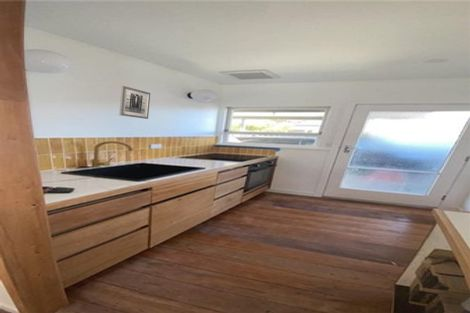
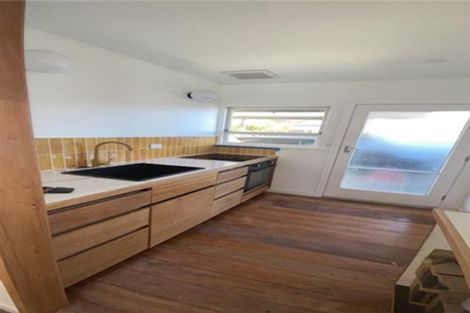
- wall art (135, 103)
